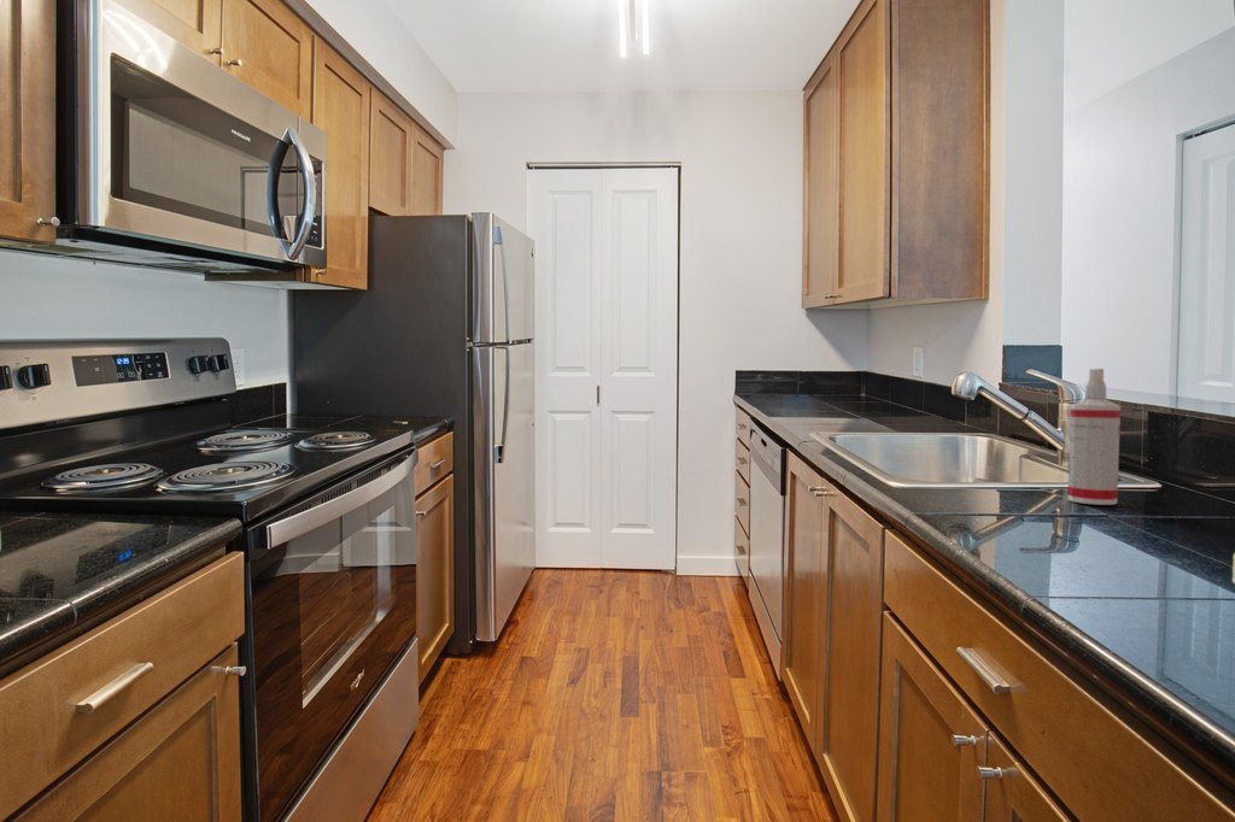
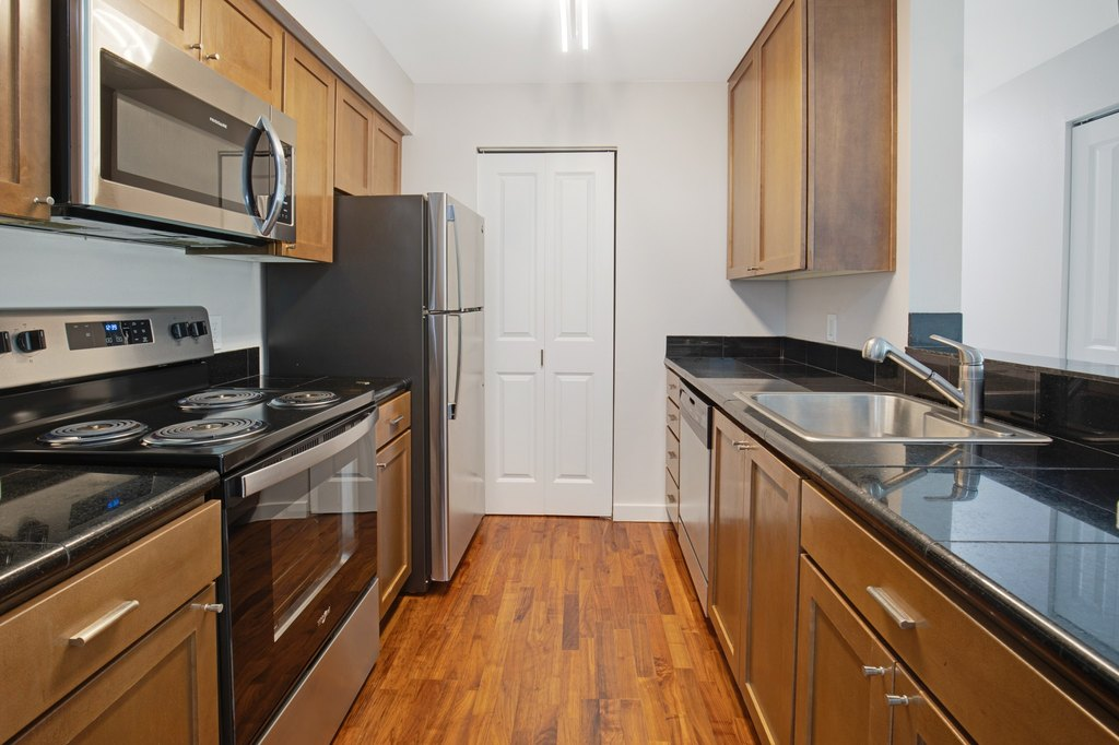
- spray bottle (1094, 435)
